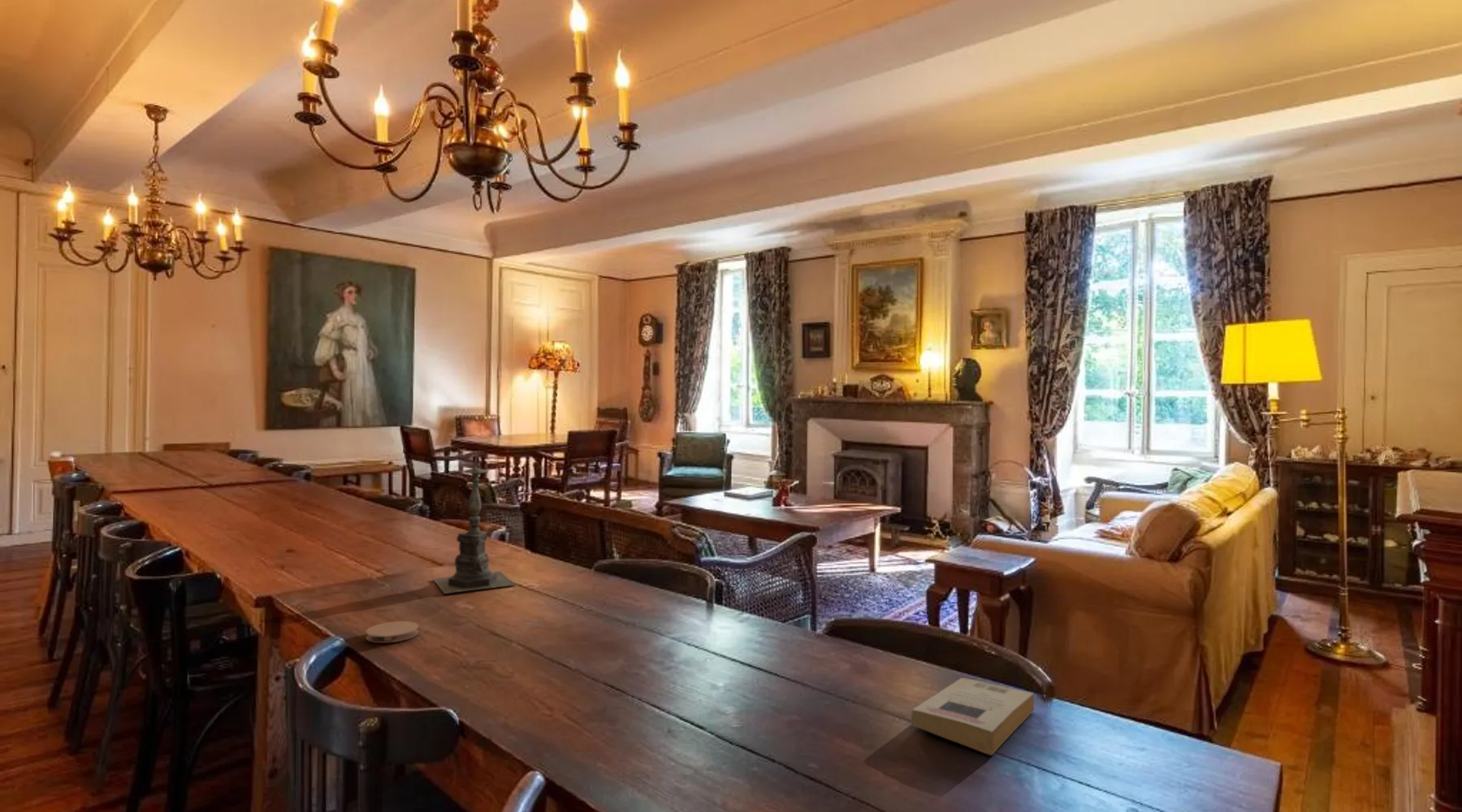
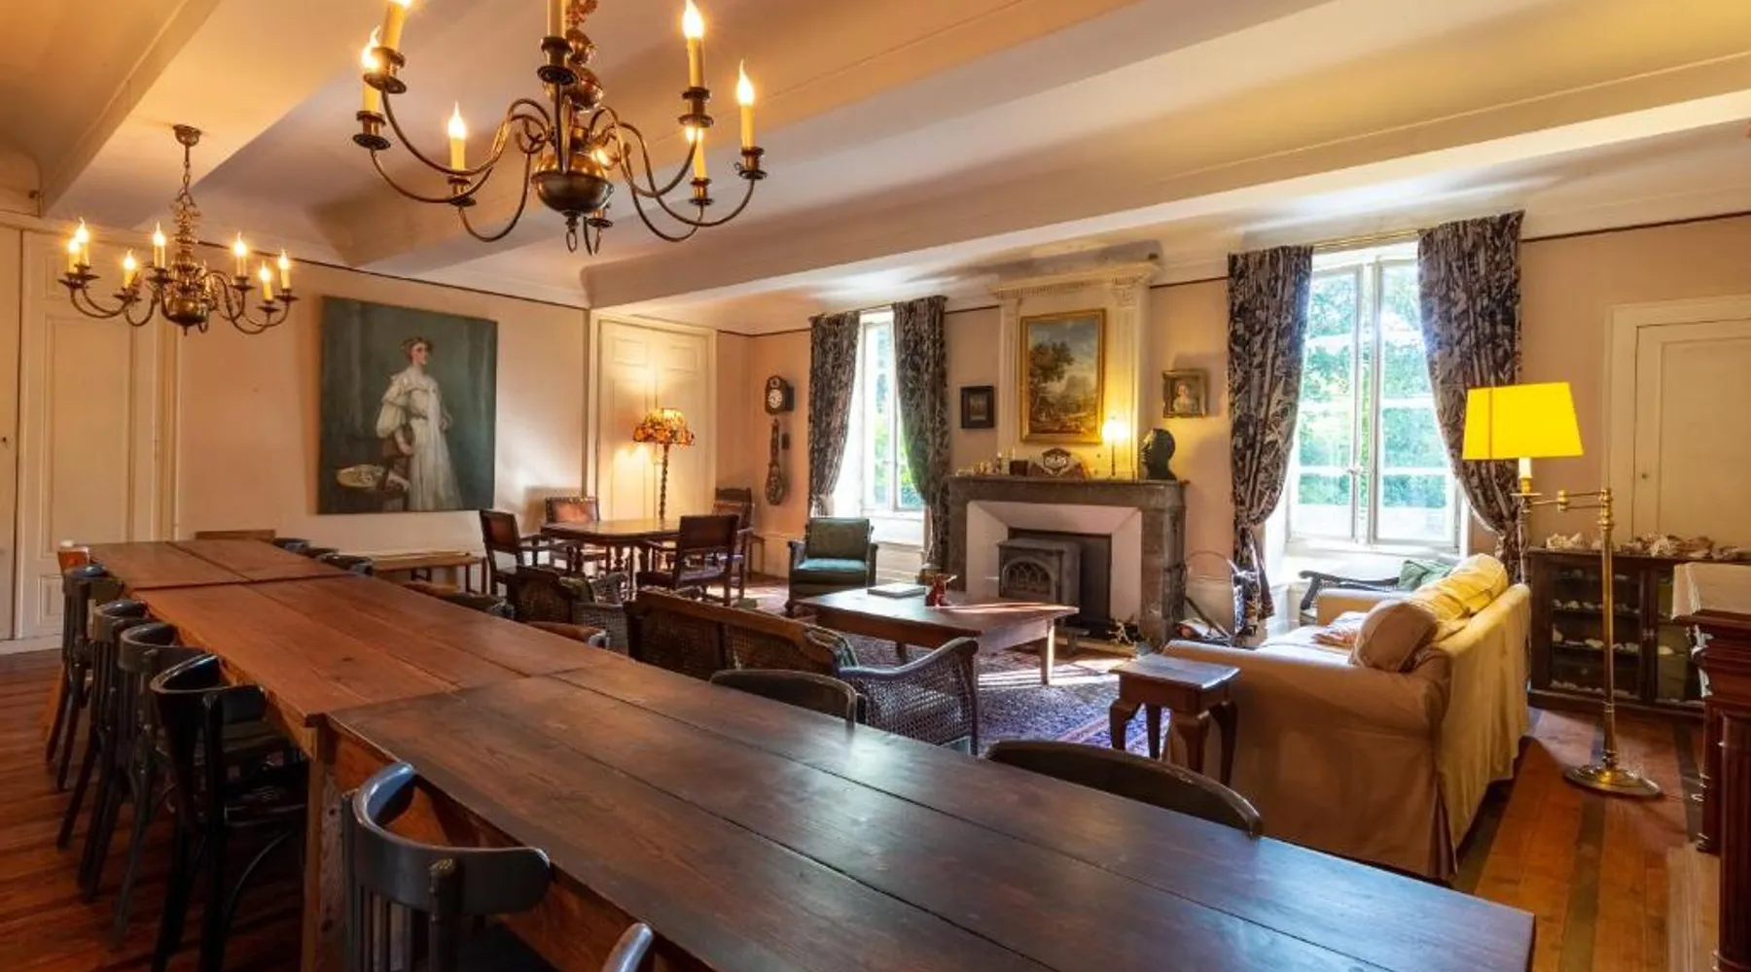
- candle holder (474, 516)
- book (974, 709)
- coaster (392, 631)
